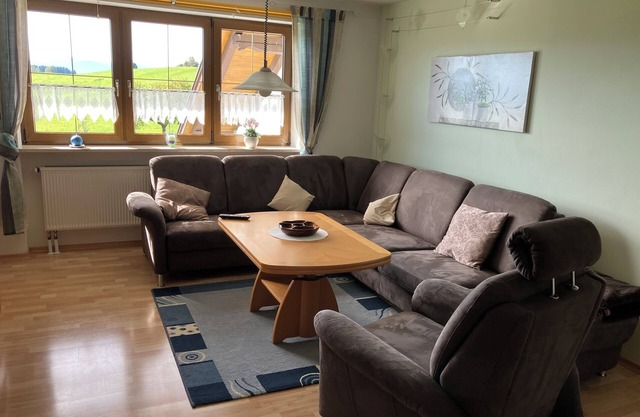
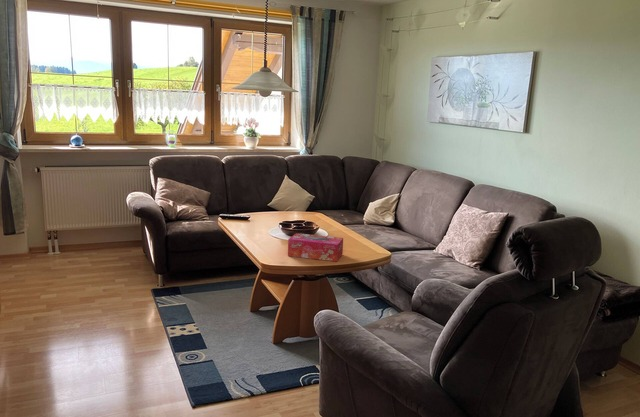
+ tissue box (315, 246)
